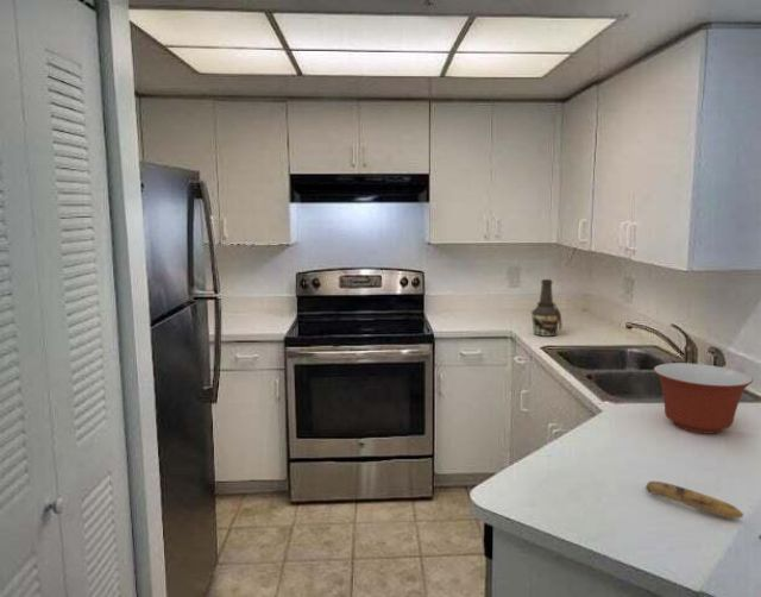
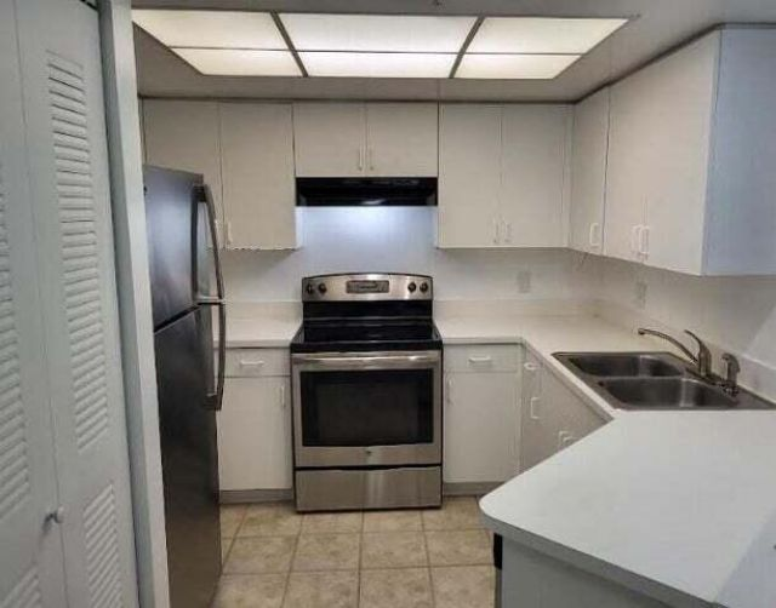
- bottle (547, 307)
- mixing bowl (699, 400)
- banana (690, 496)
